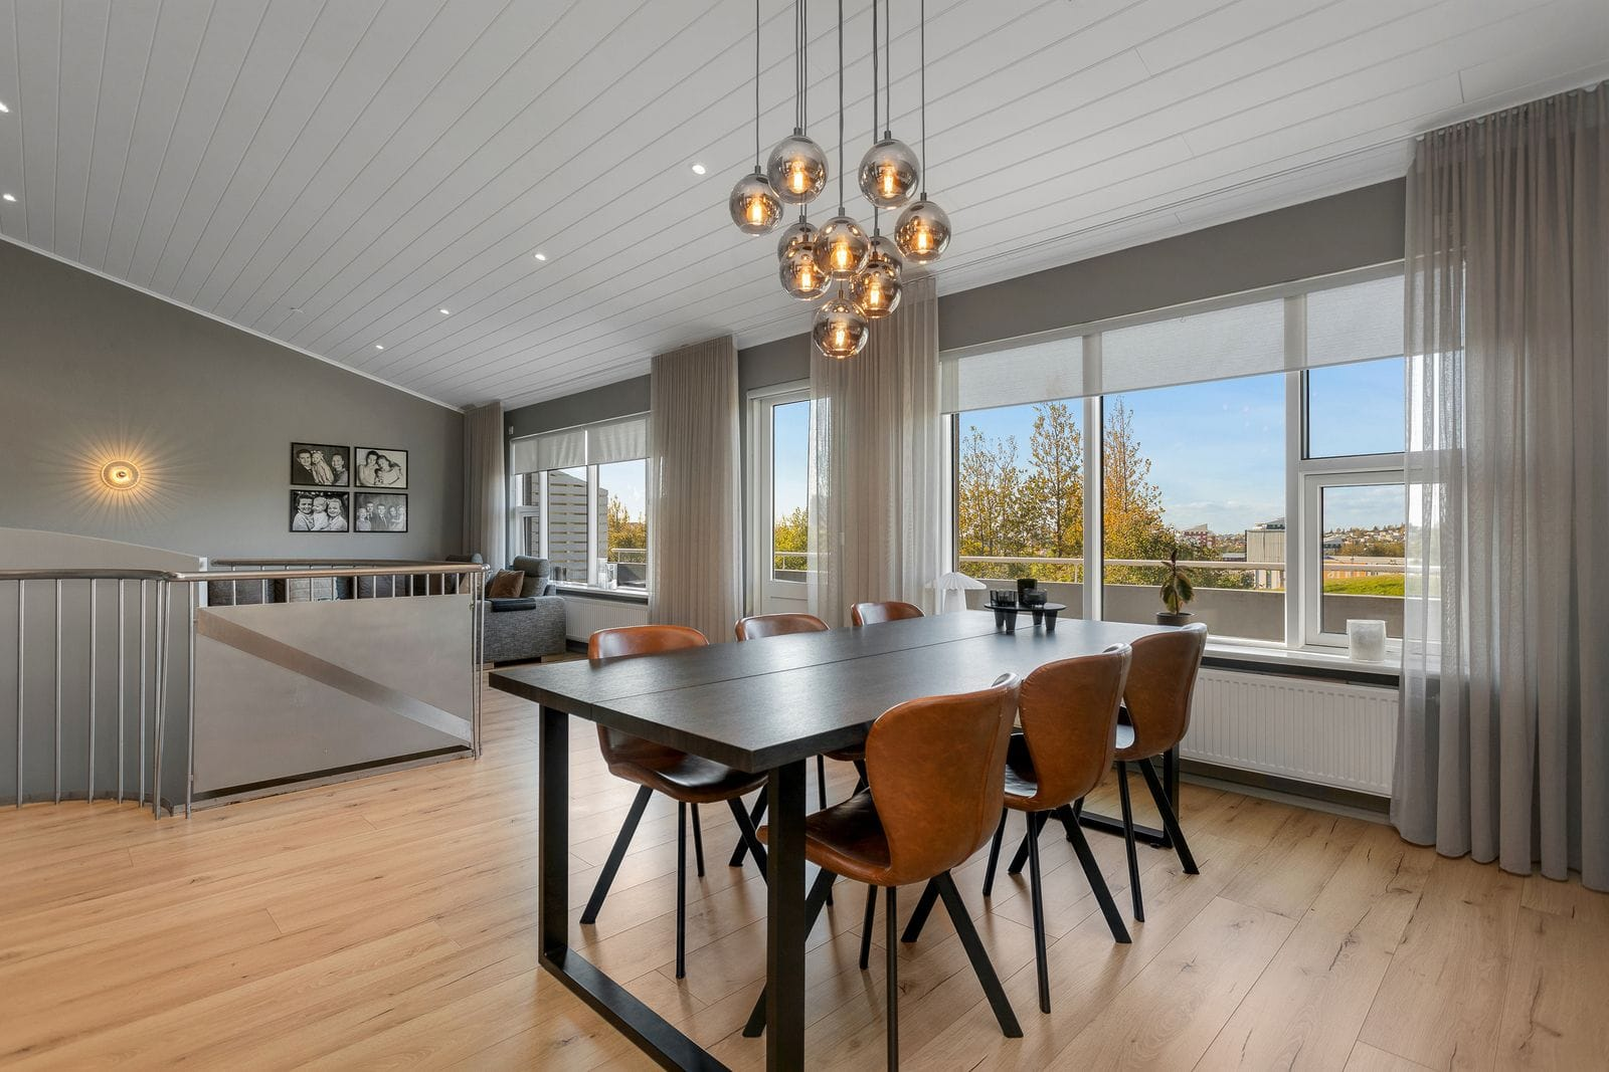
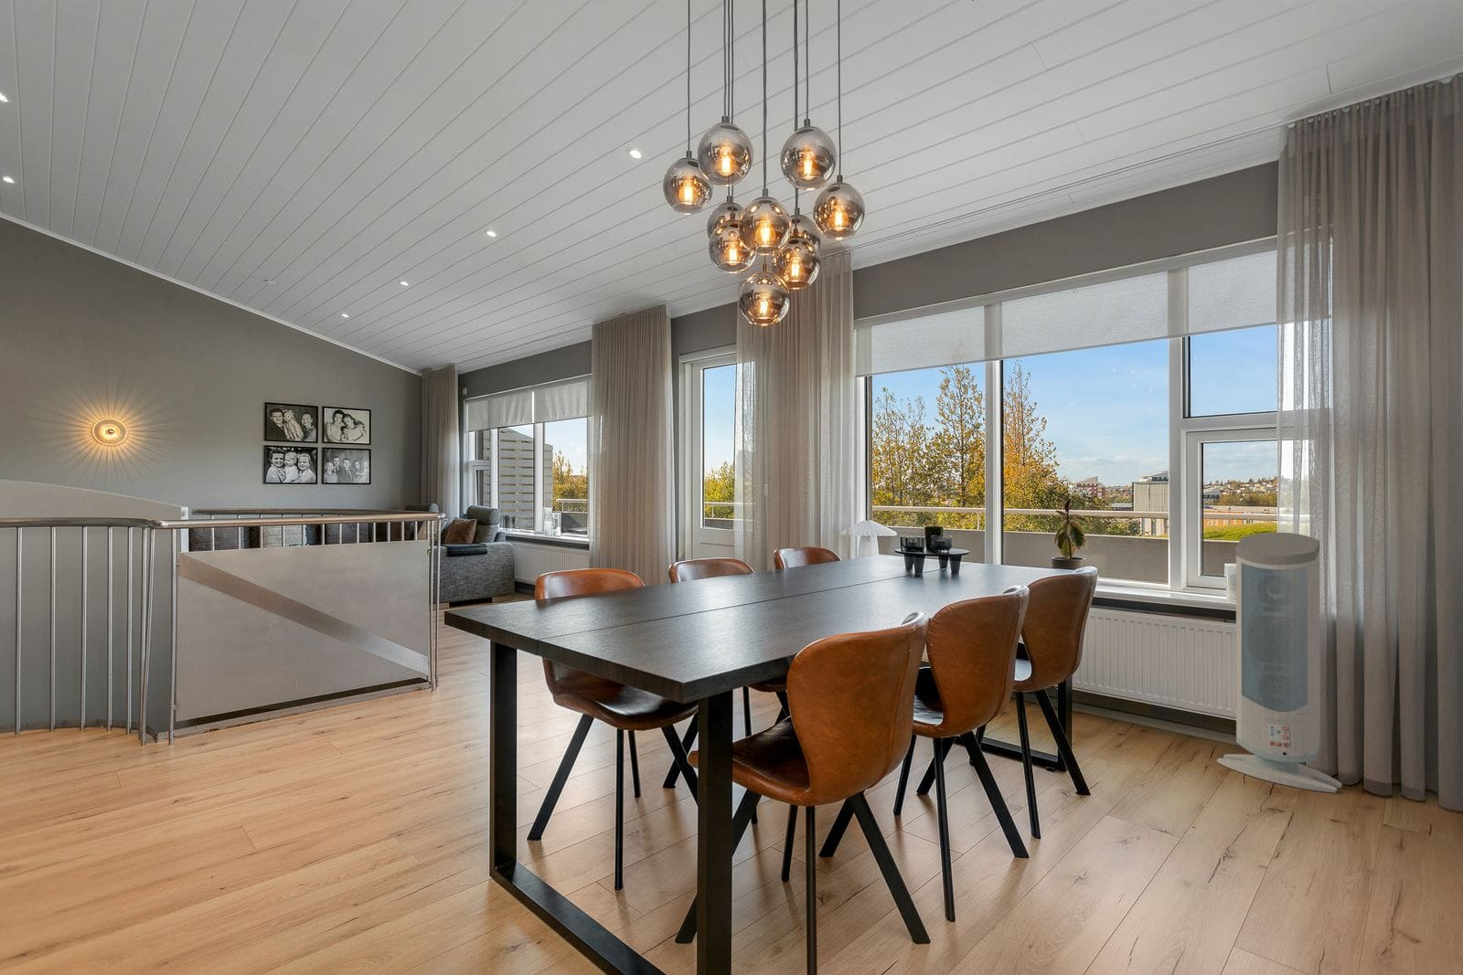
+ air purifier (1277, 653)
